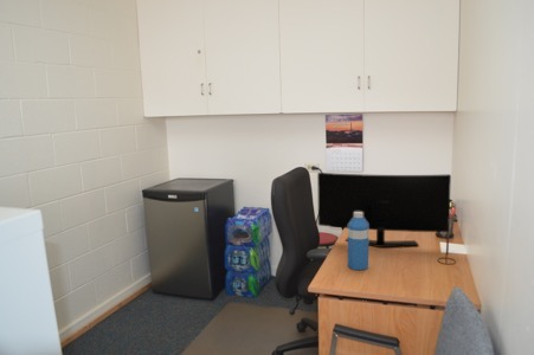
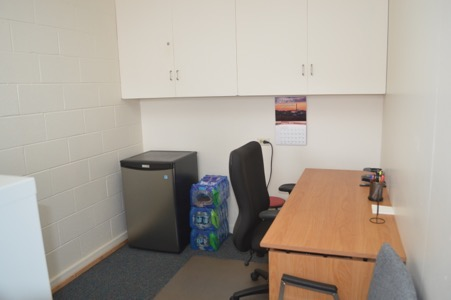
- water bottle (358, 239)
- monitor (380, 208)
